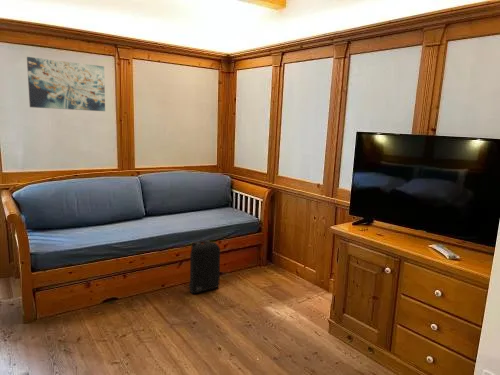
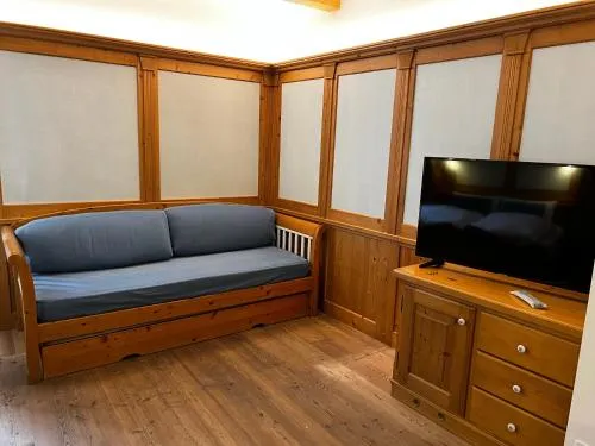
- backpack (202, 262)
- wall art (68, 85)
